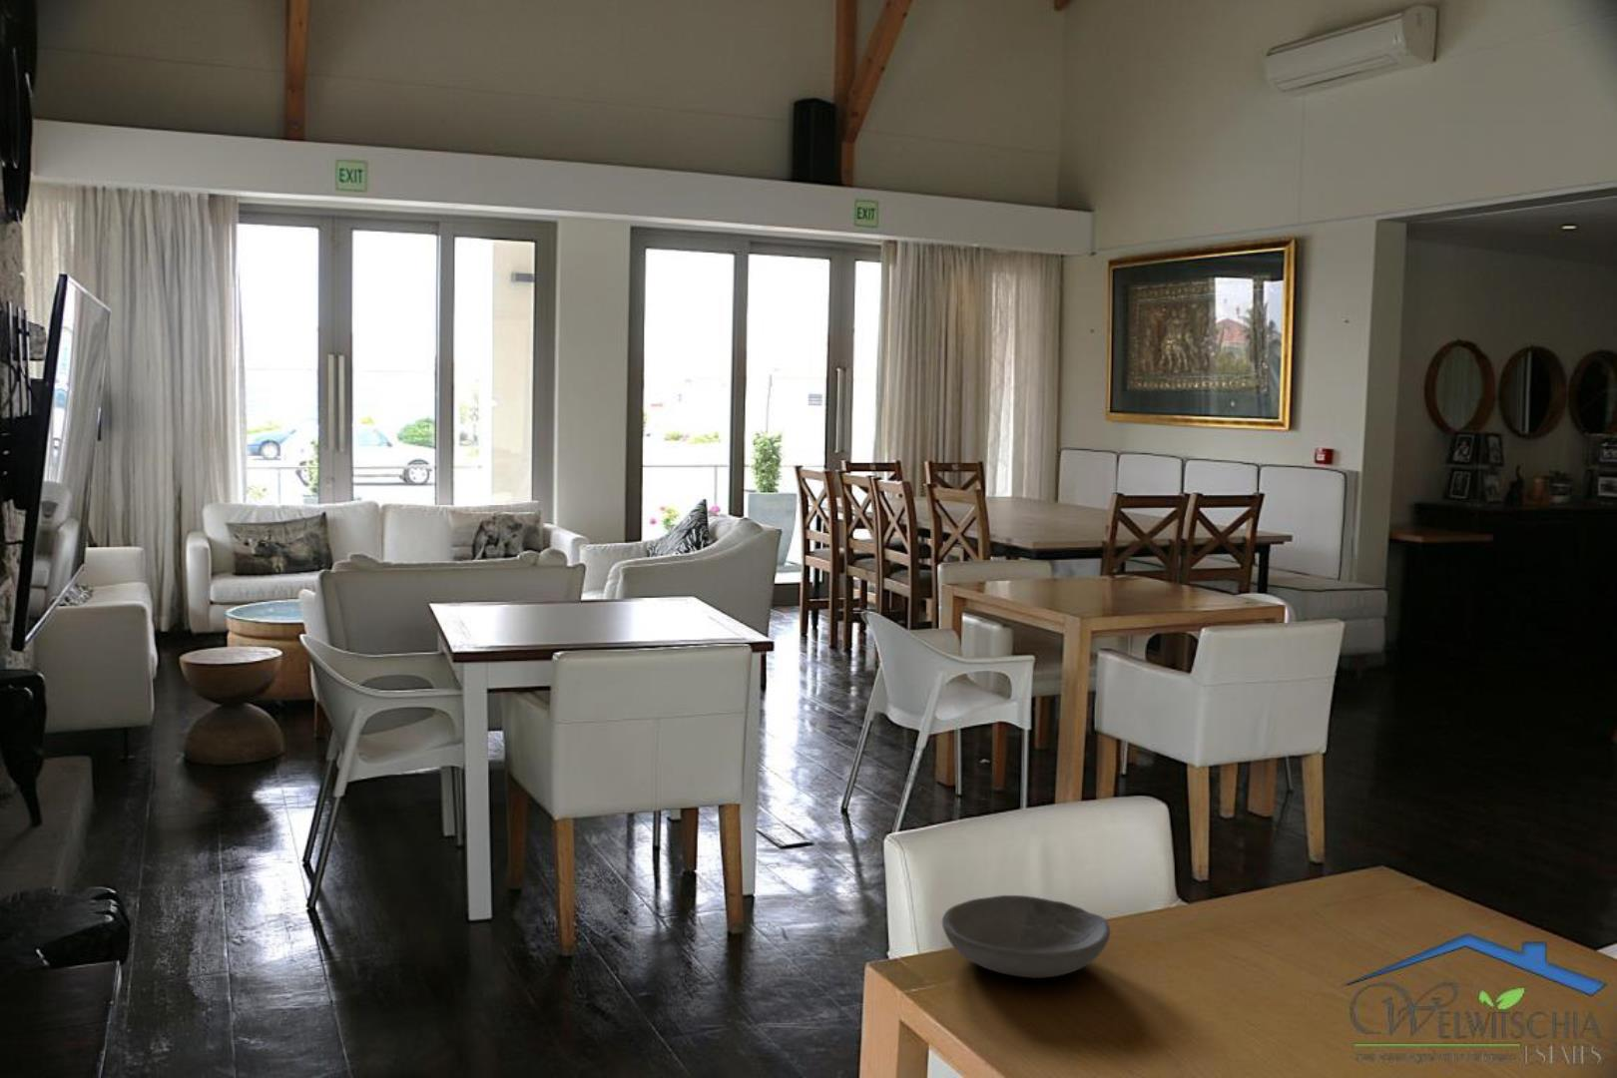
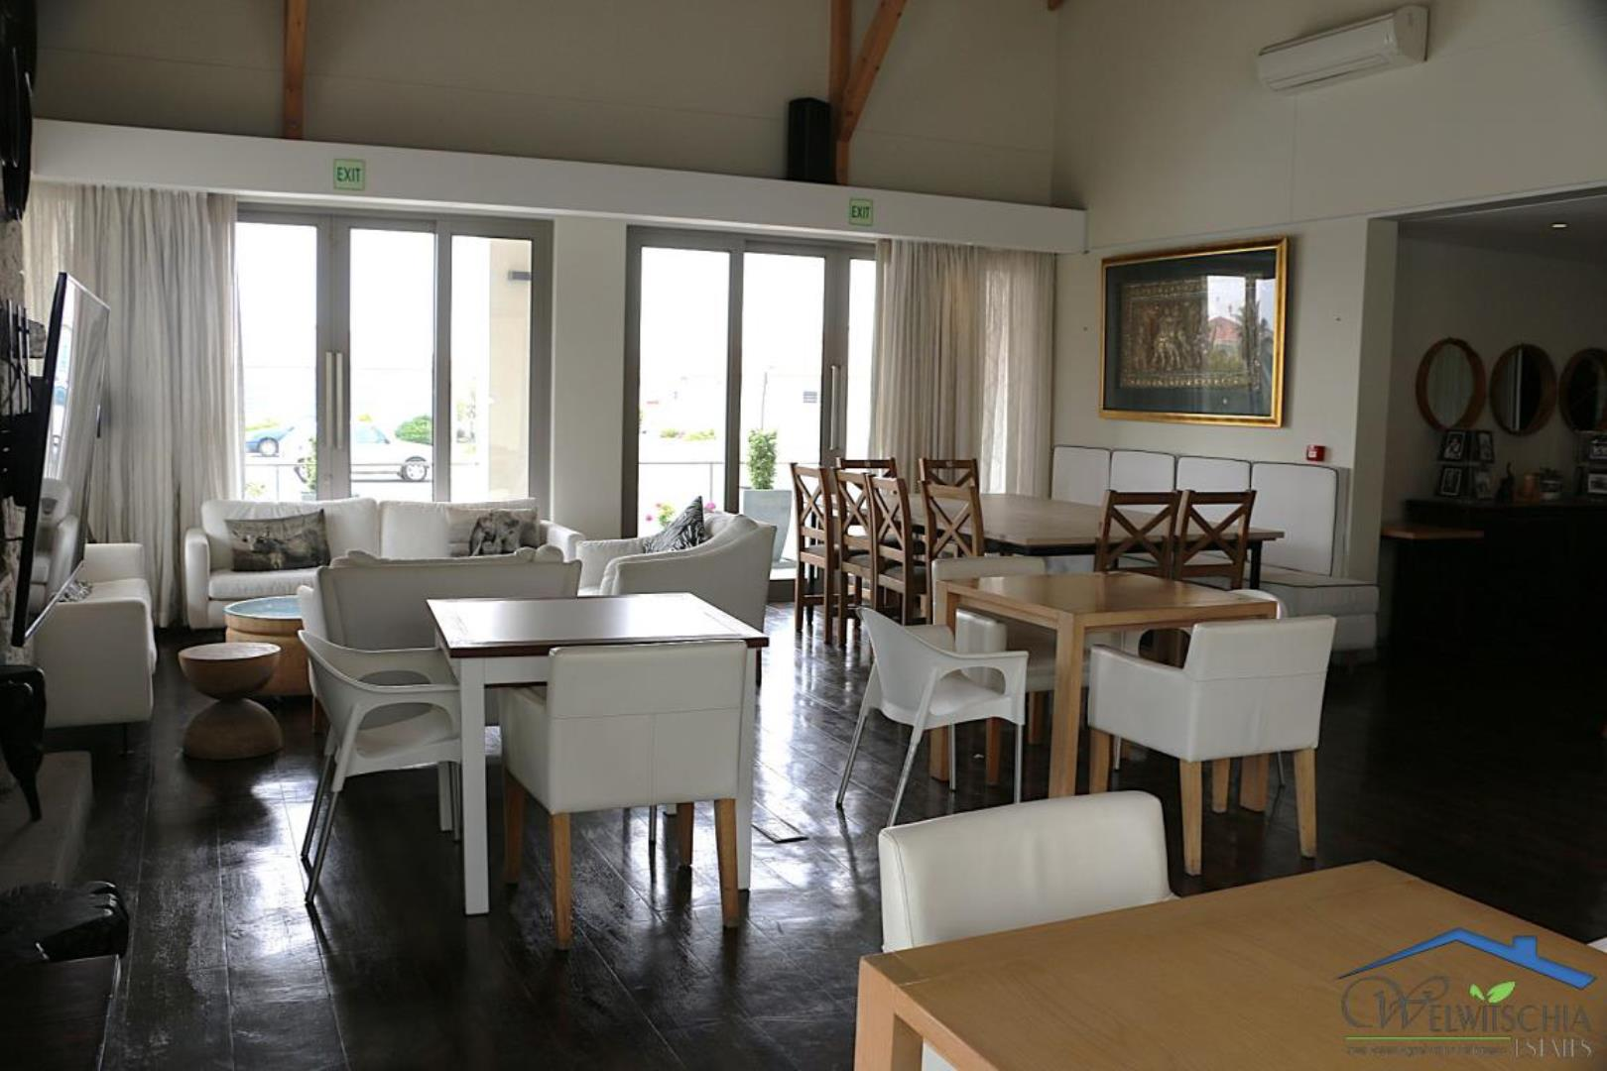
- bowl (1025, 941)
